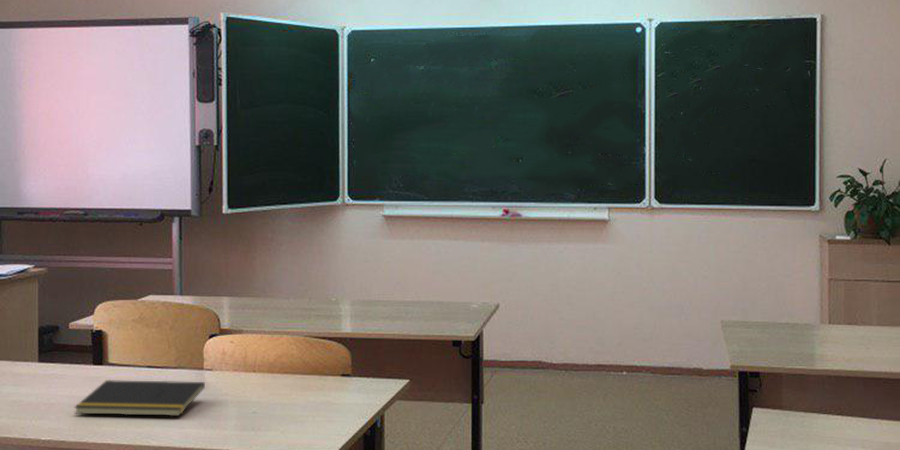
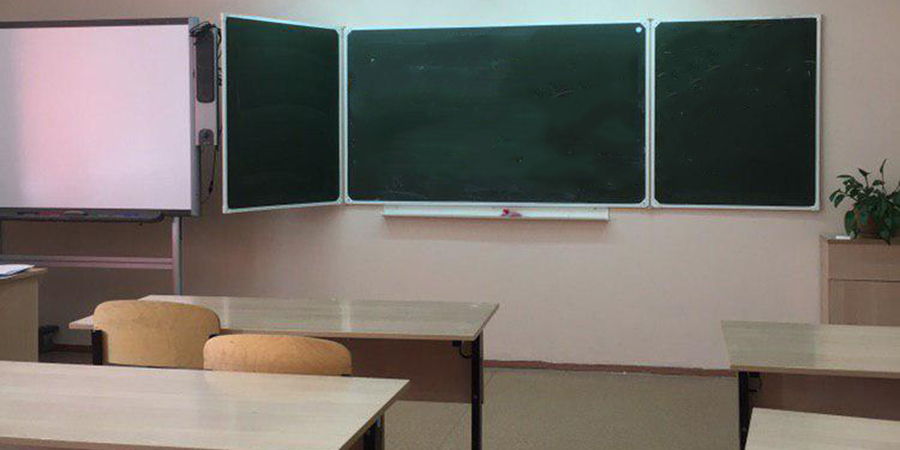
- notepad (141, 397)
